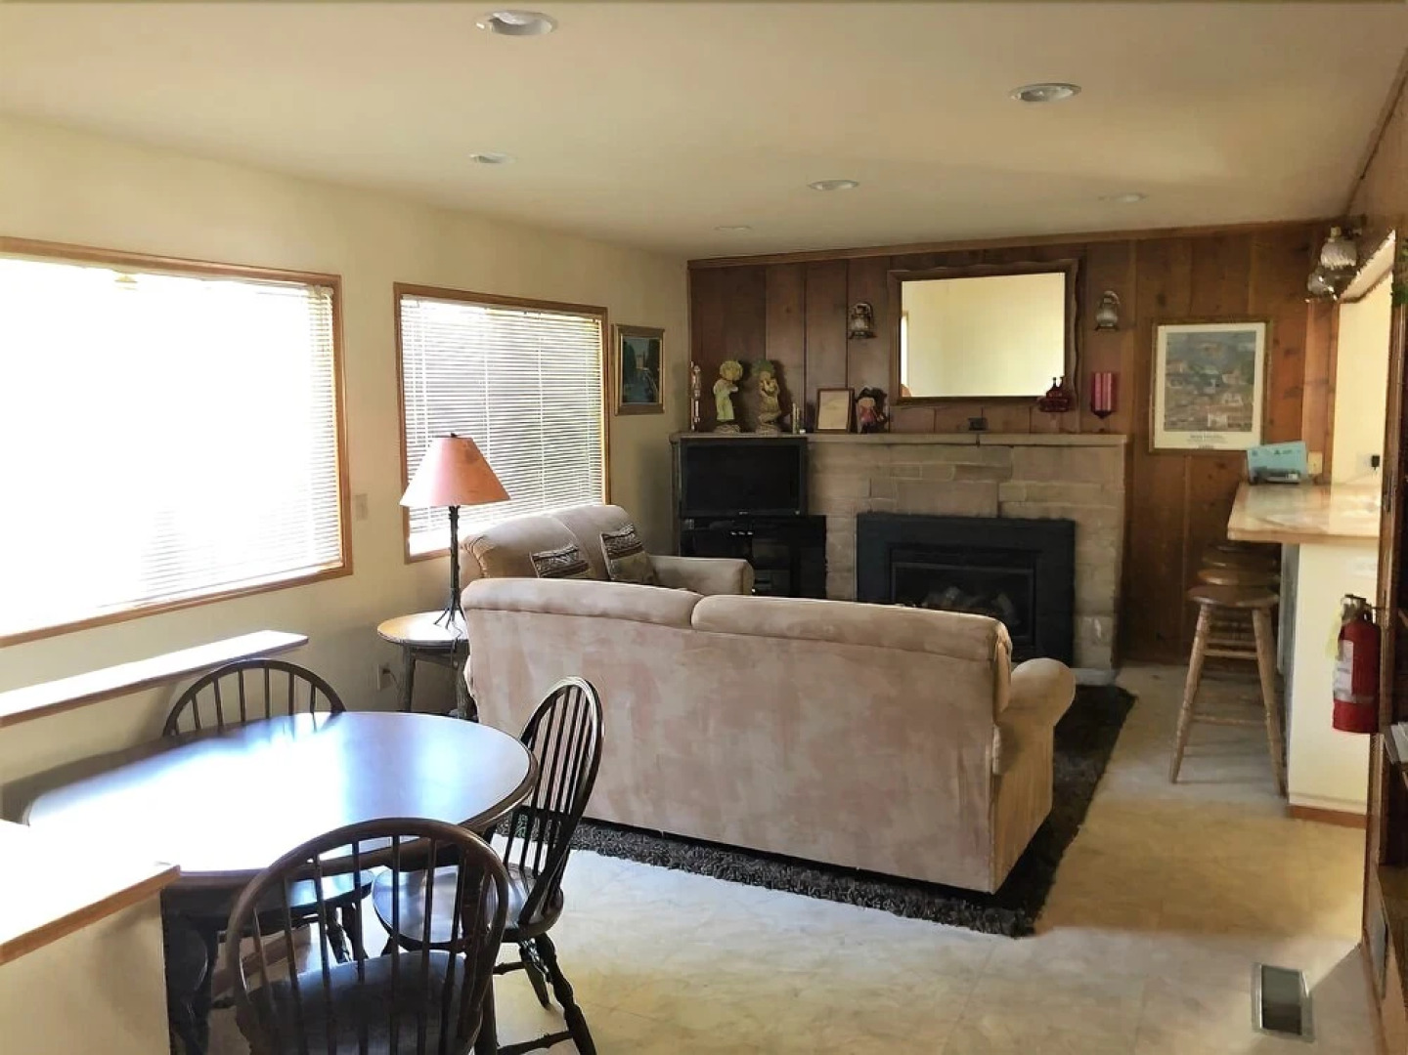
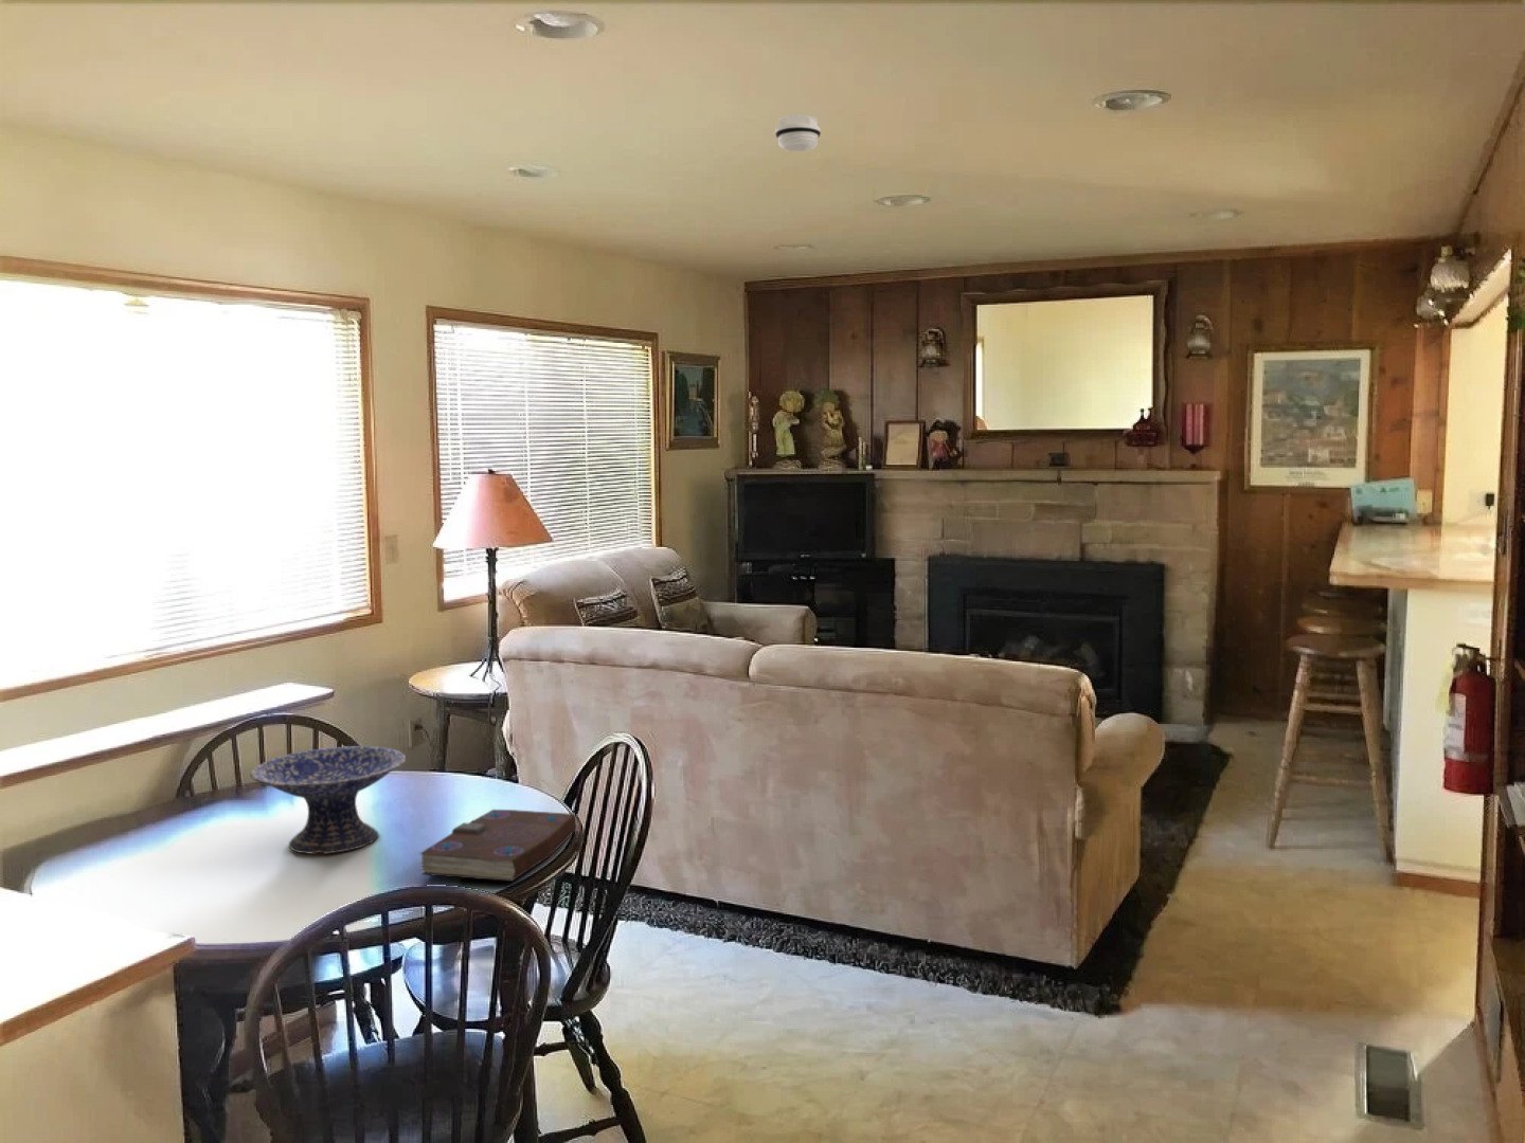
+ decorative bowl (331, 801)
+ smoke detector (797, 133)
+ book (501, 842)
